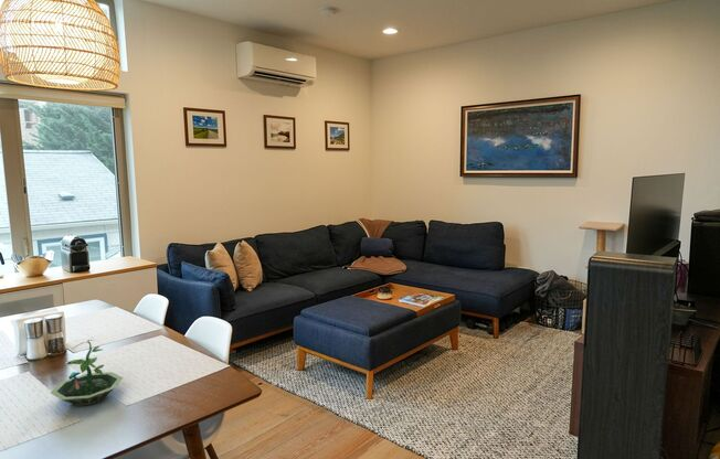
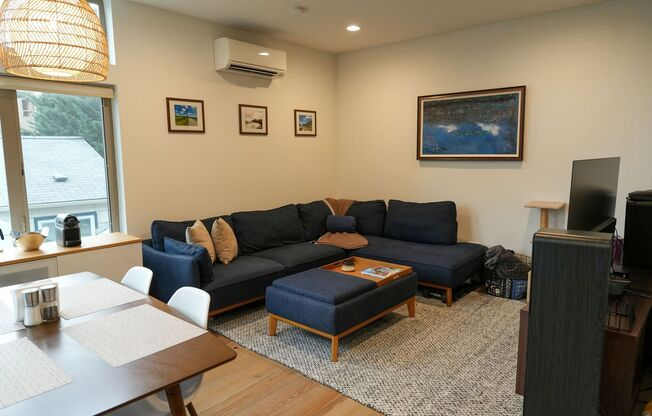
- terrarium (87, 353)
